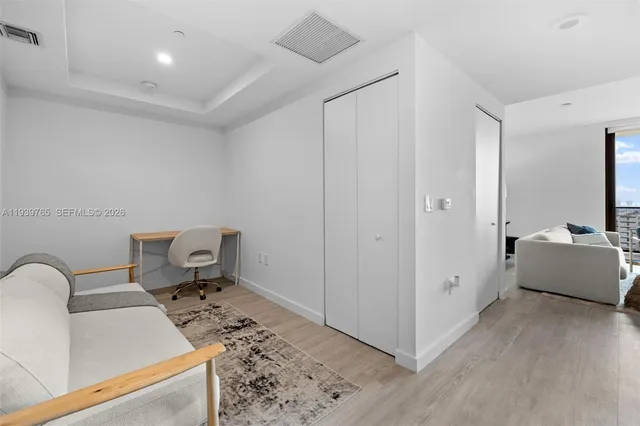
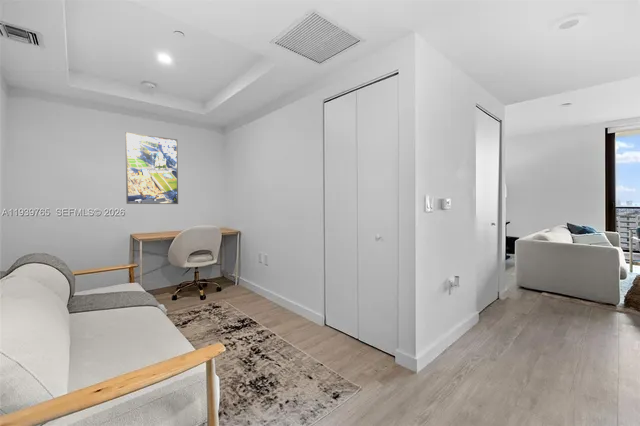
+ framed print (153, 170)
